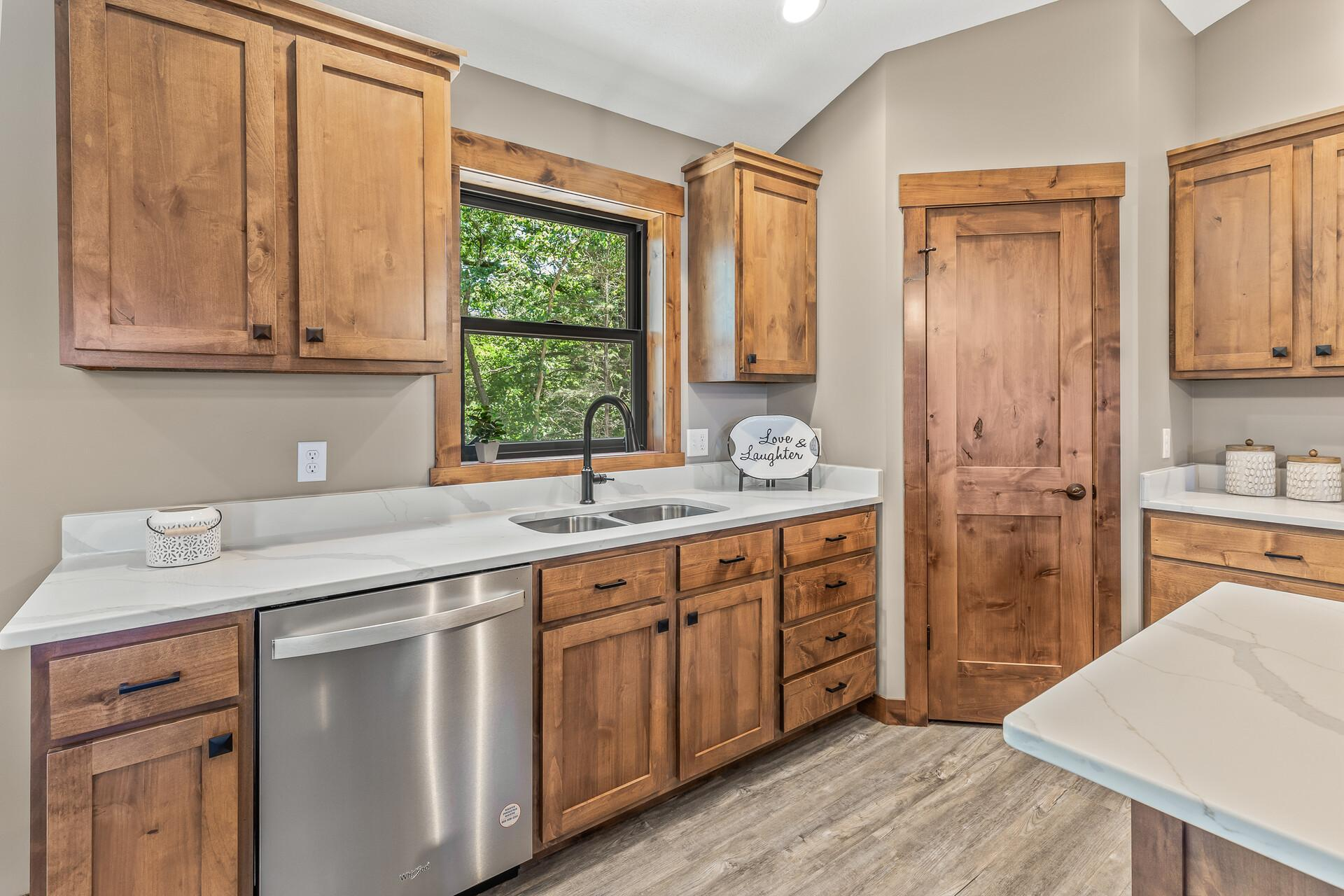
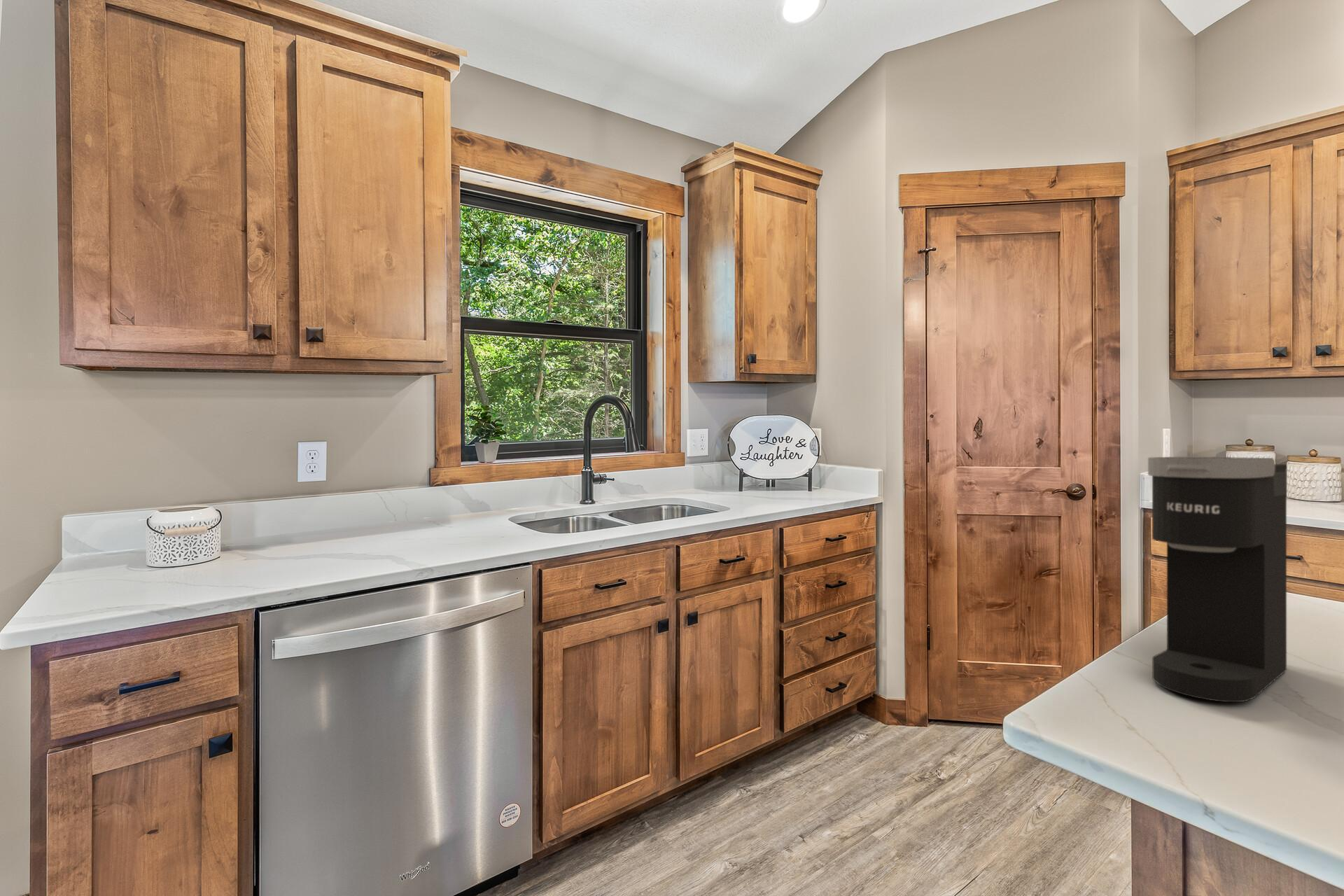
+ coffee maker (1219, 566)
